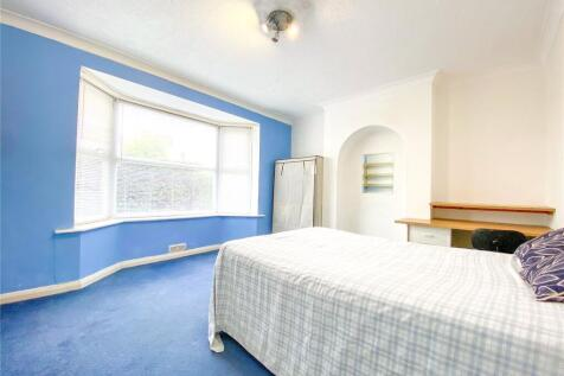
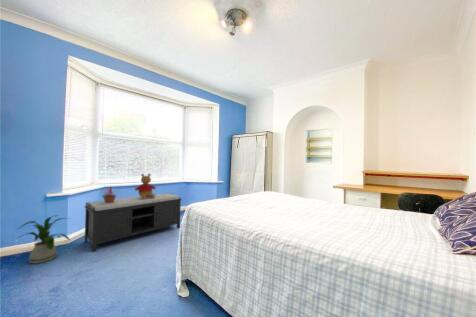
+ stuffed bear (146, 185)
+ potted plant (109, 194)
+ bench (137, 216)
+ house plant (45, 235)
